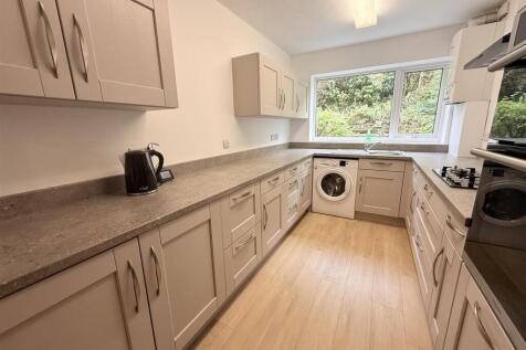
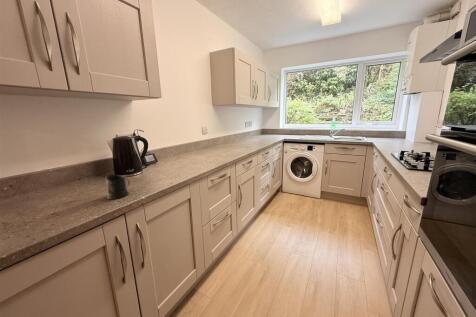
+ mug (118, 185)
